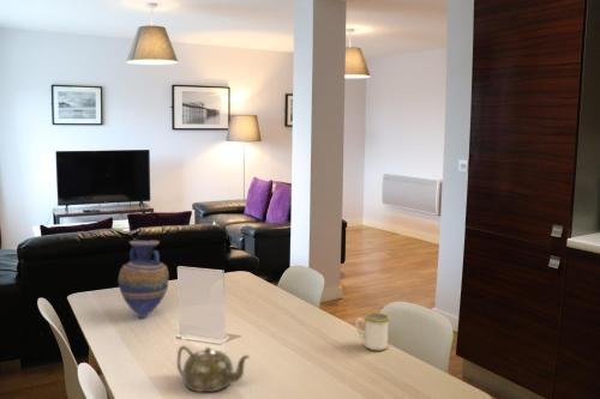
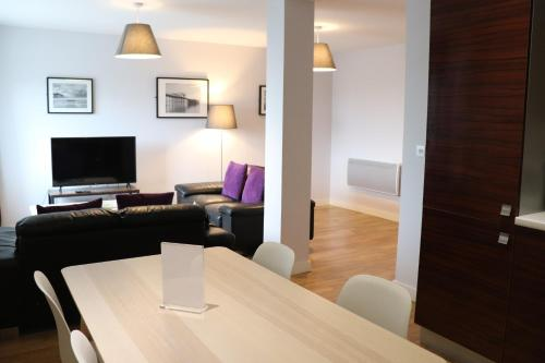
- vase (144, 278)
- teapot (211, 365)
- mug (371, 331)
